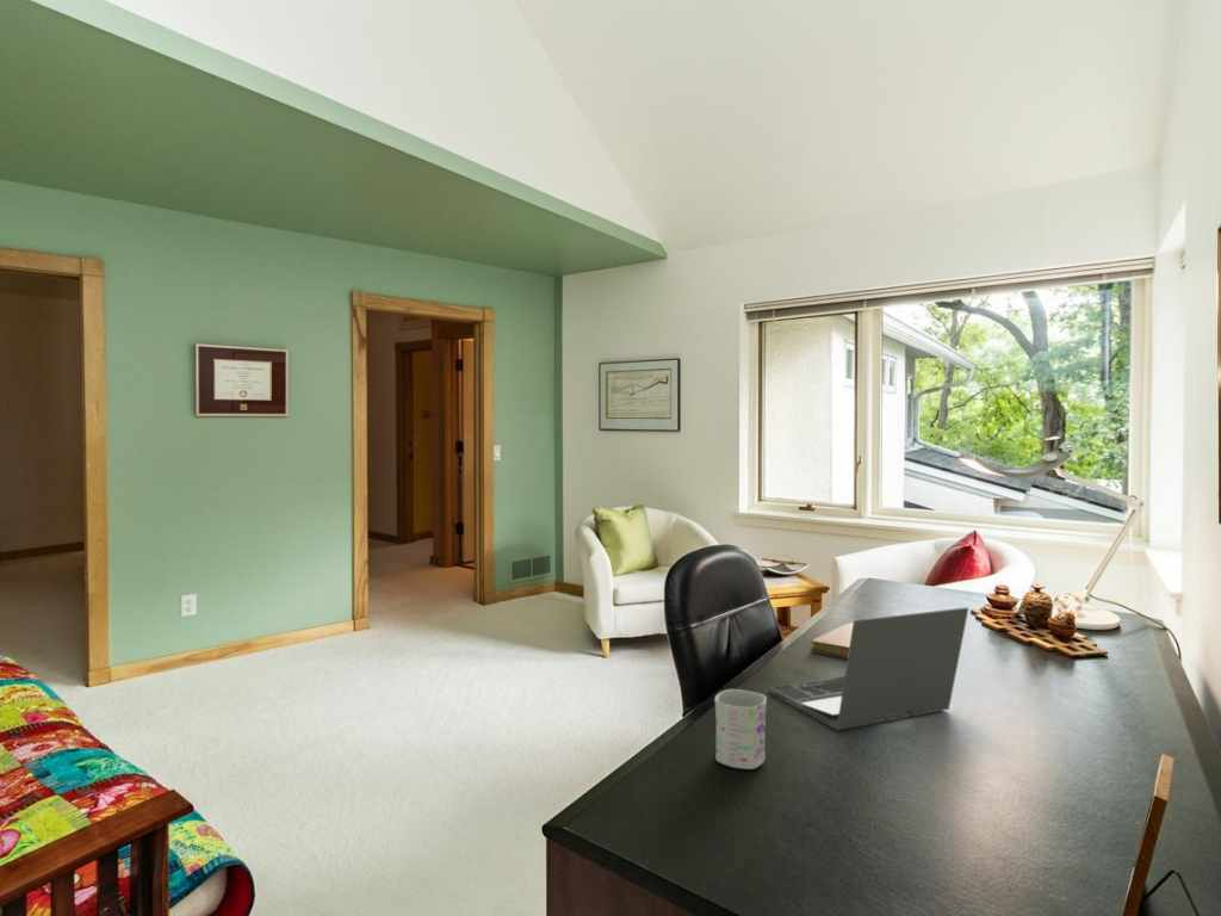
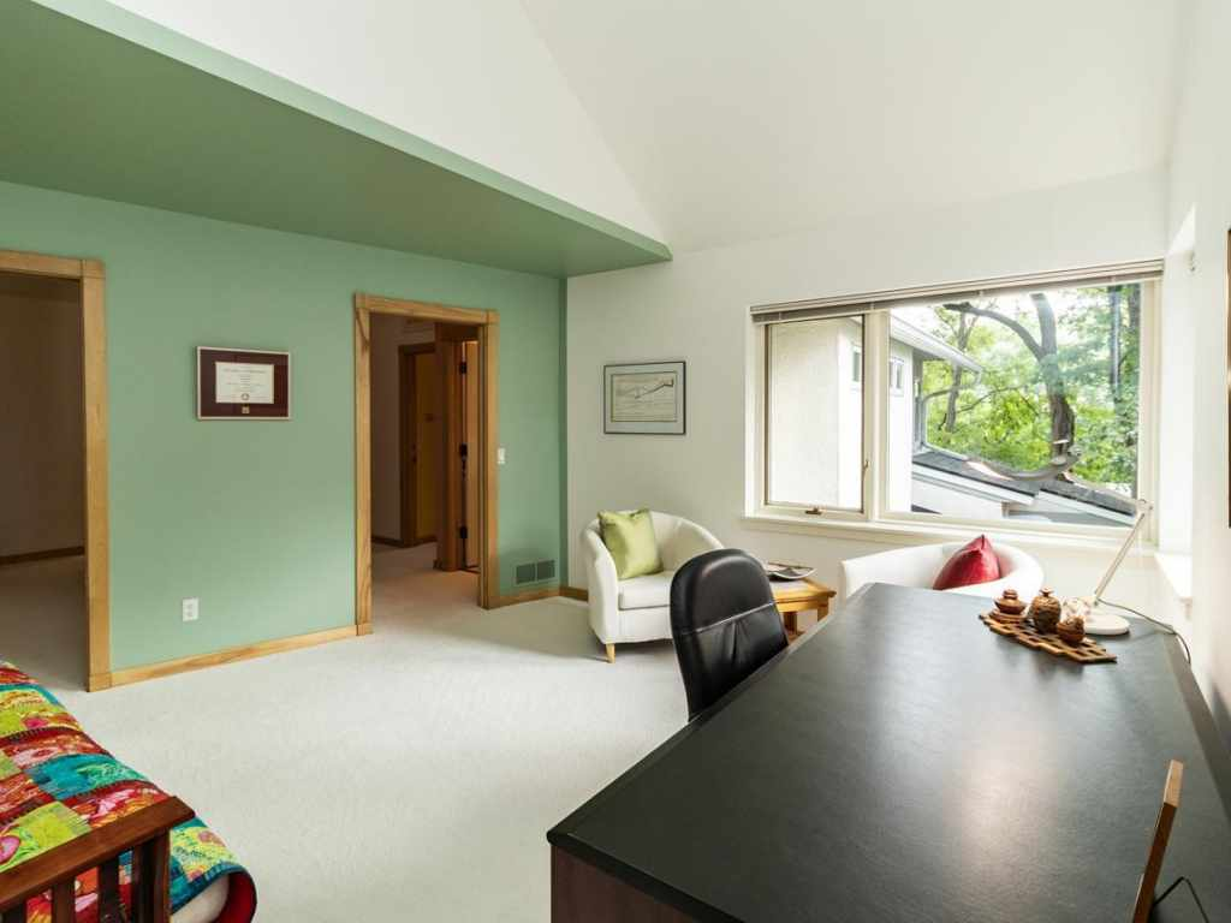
- mug (743, 724)
- laptop (863, 651)
- notebook (850, 638)
